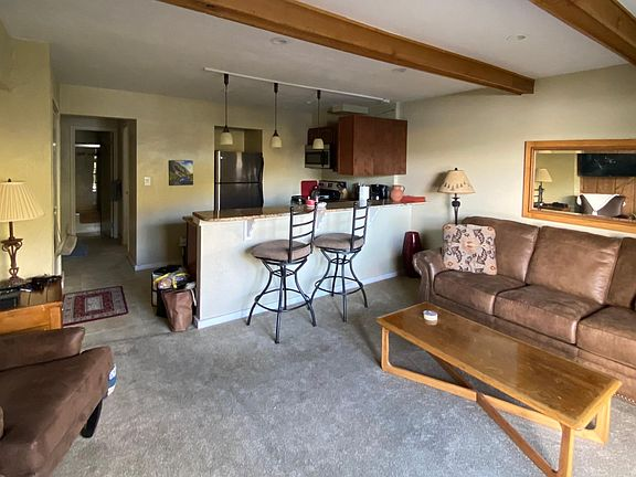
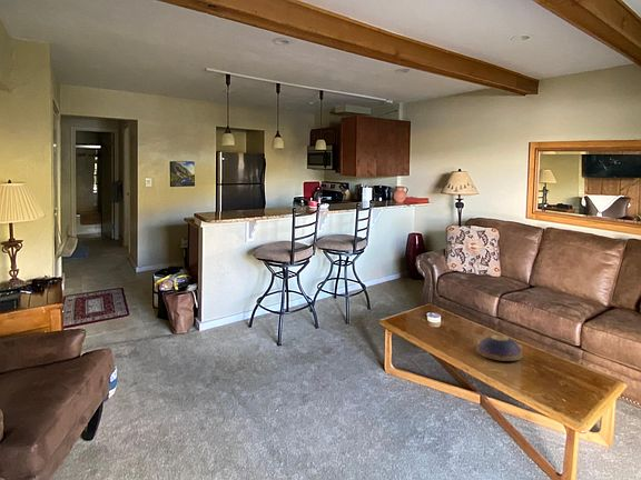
+ decorative bowl (499, 344)
